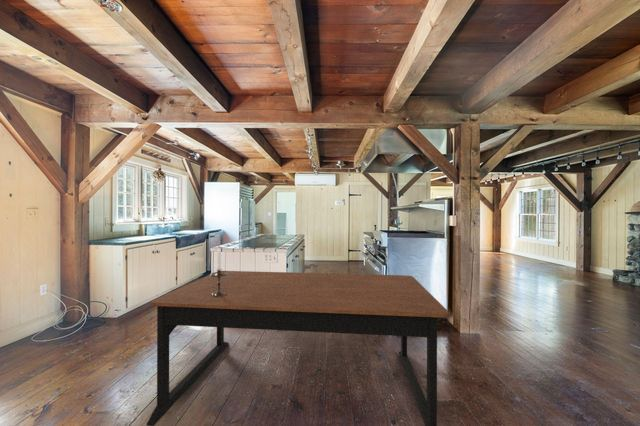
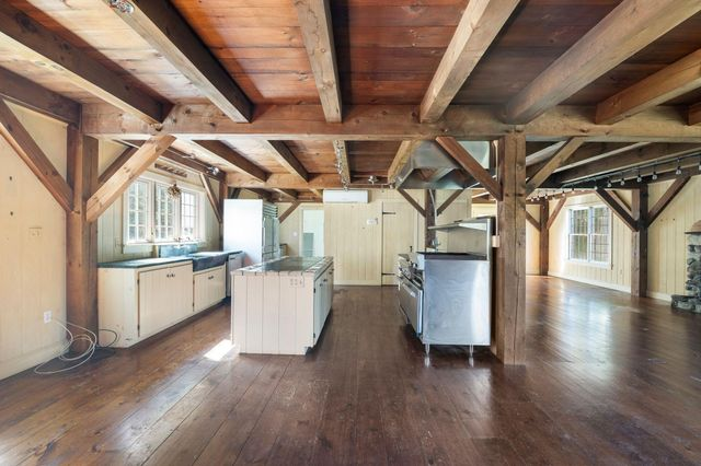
- candlestick (219, 268)
- dining table (303, 330)
